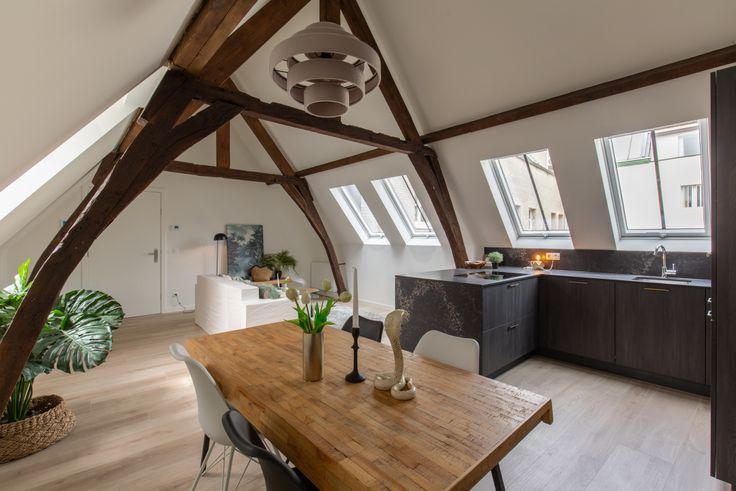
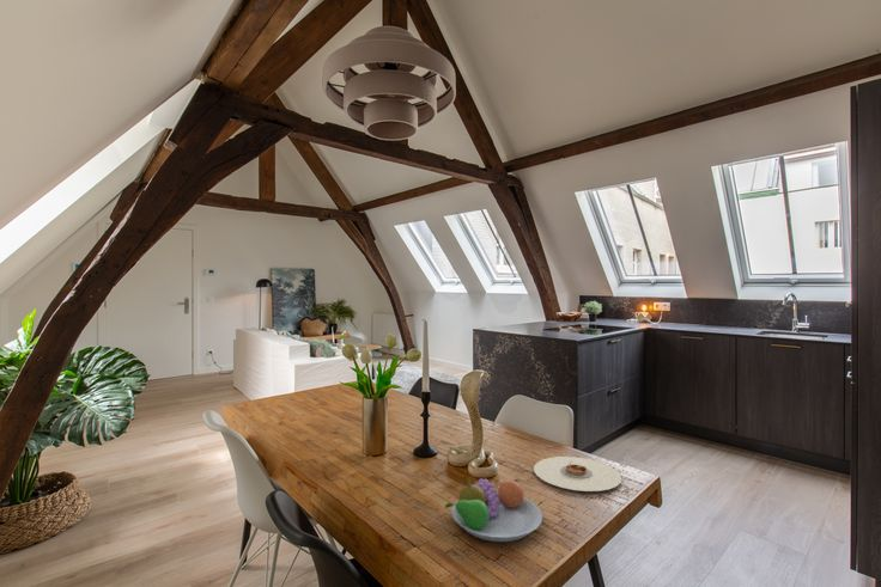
+ fruit bowl (492, 503)
+ plate (576, 467)
